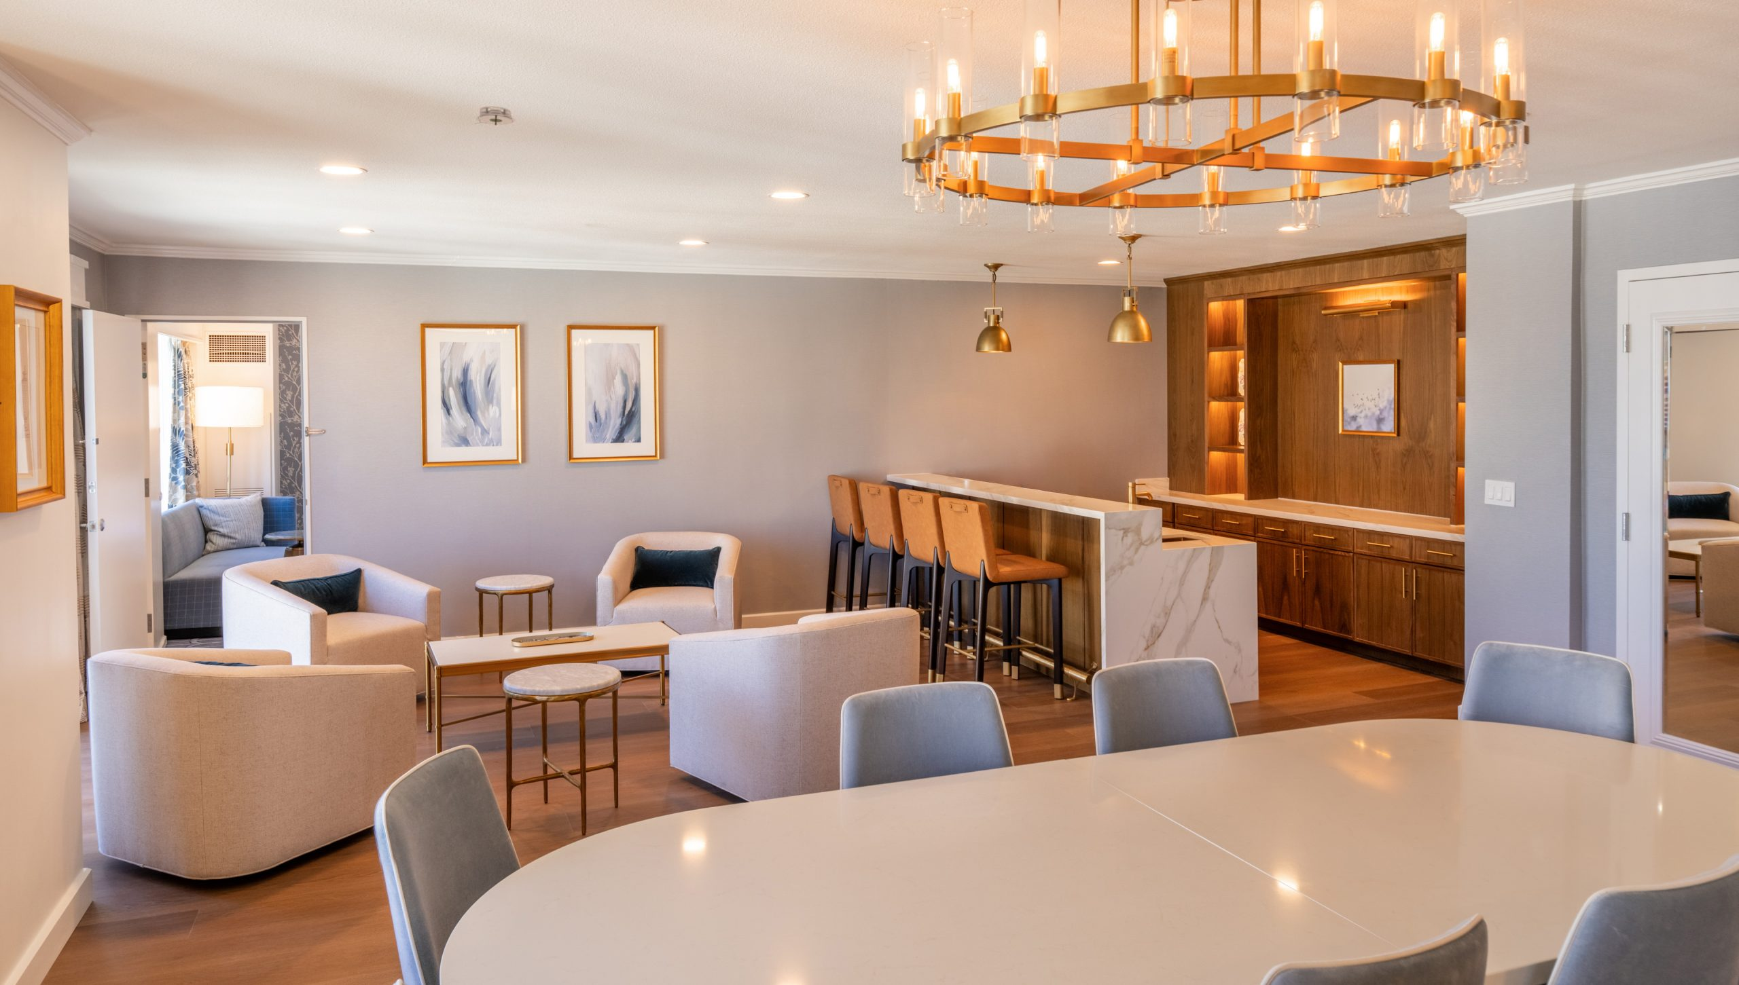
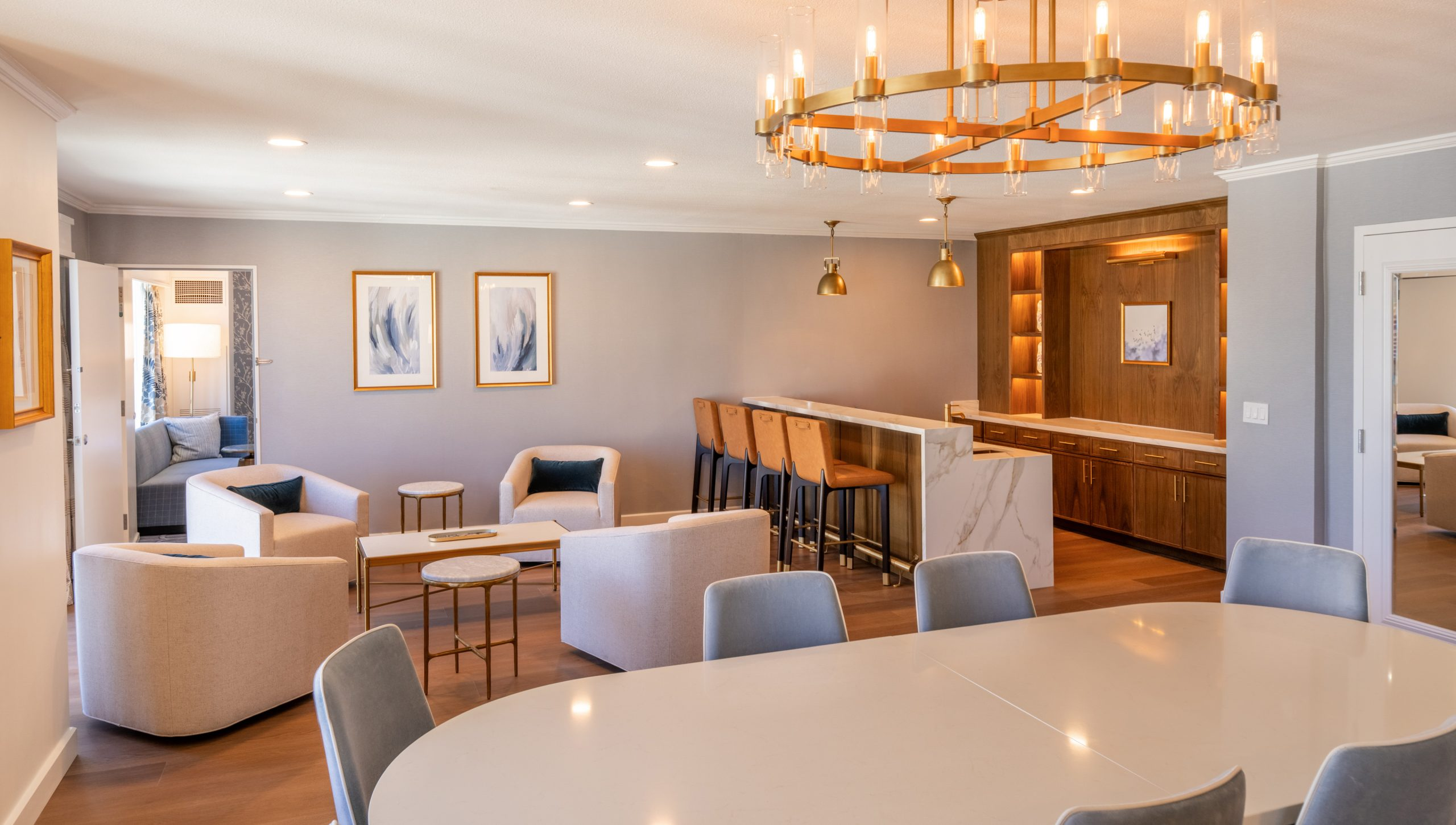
- smoke detector (493, 116)
